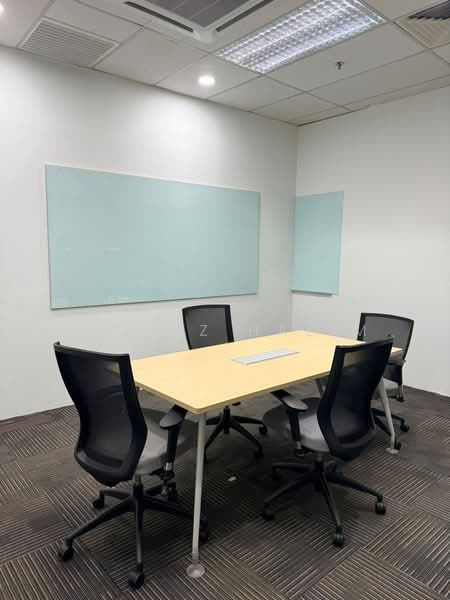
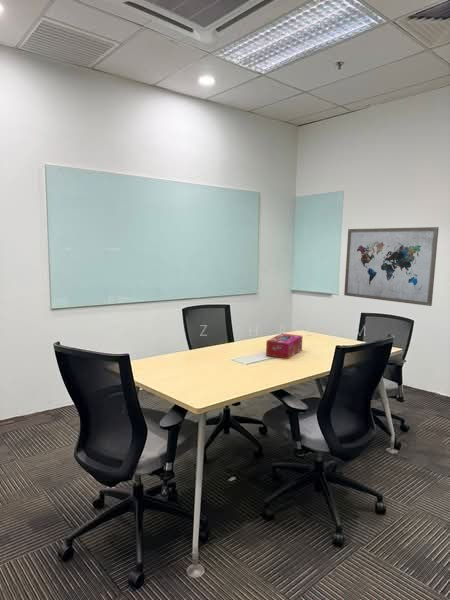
+ wall art (386, 264)
+ tissue box (284, 345)
